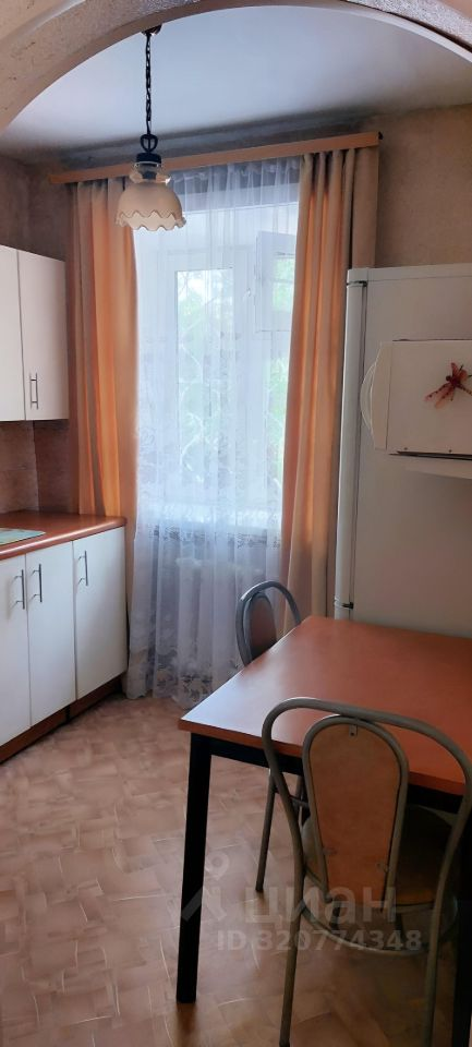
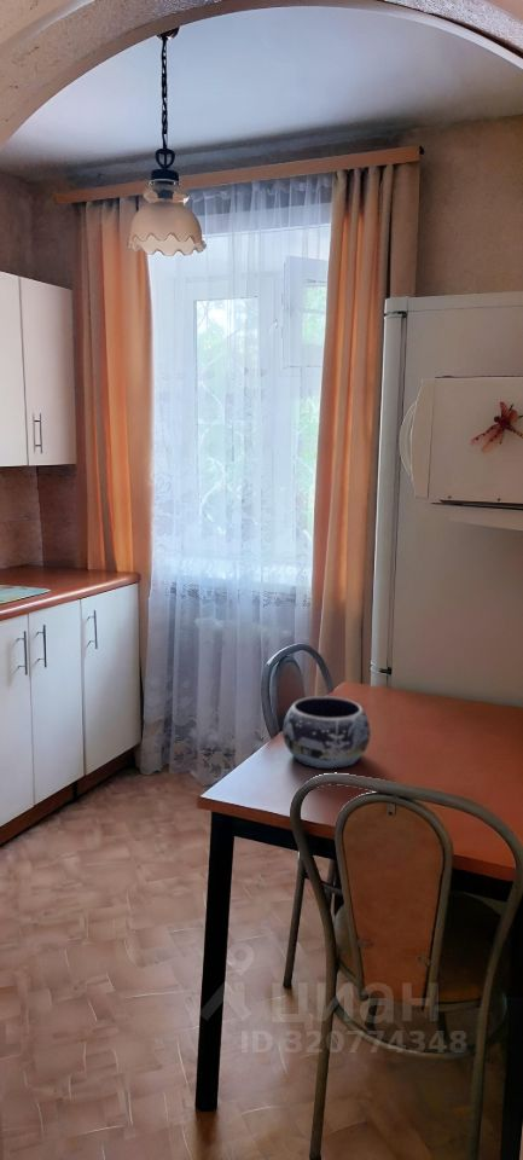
+ decorative bowl (326, 731)
